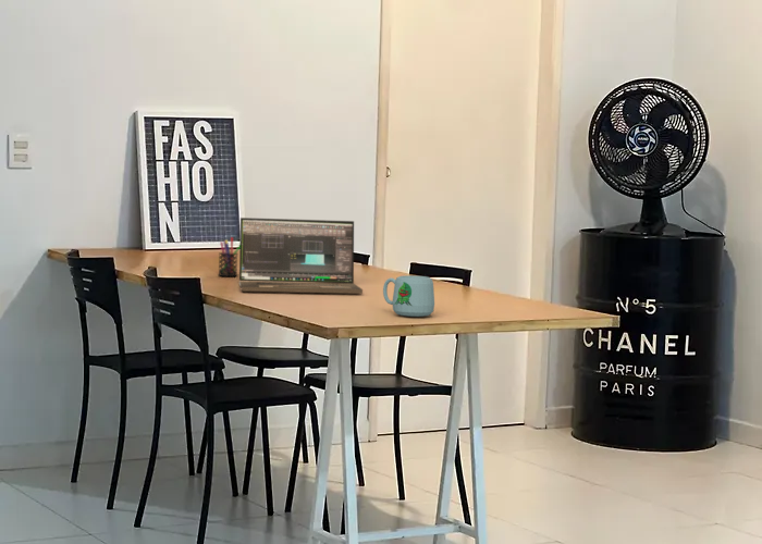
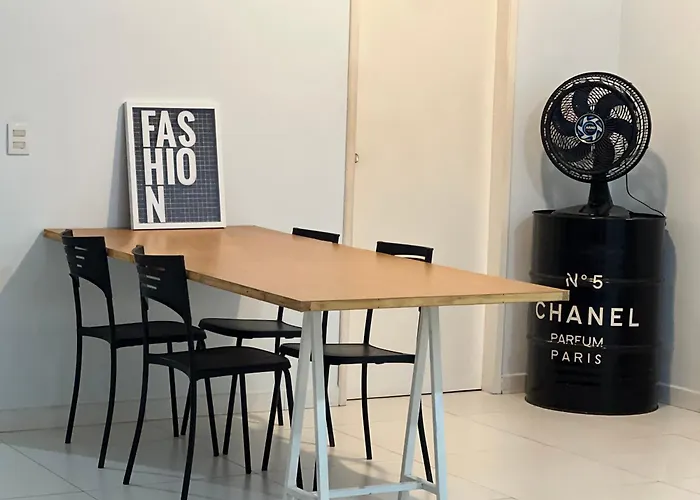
- mug (407, 295)
- laptop (299, 254)
- pen holder (230, 256)
